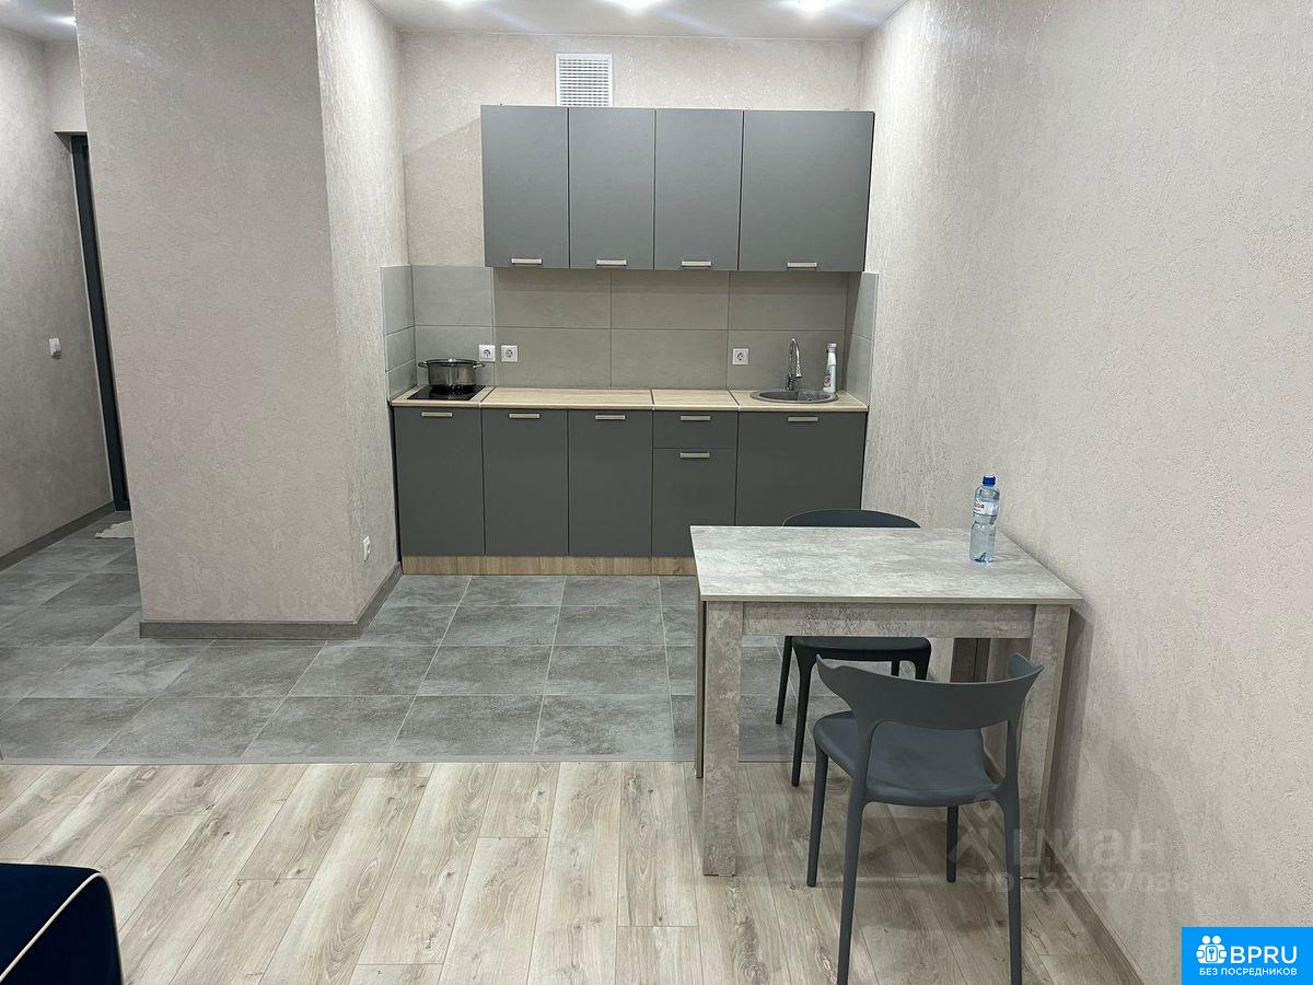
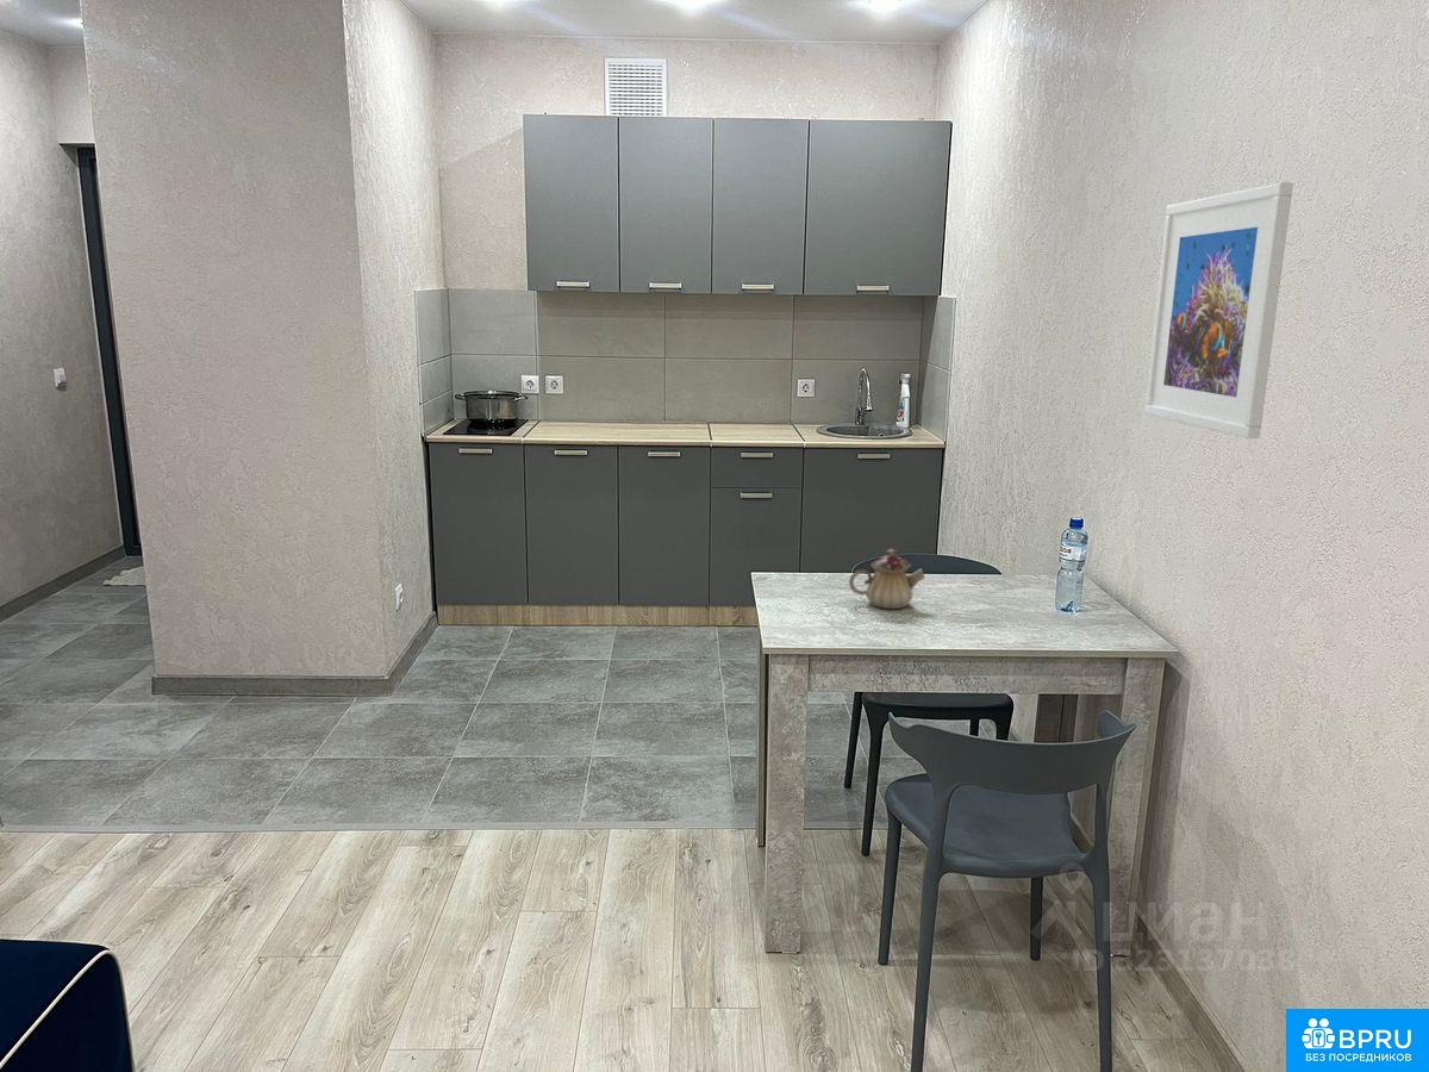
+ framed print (1209, 312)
+ teapot (886, 575)
